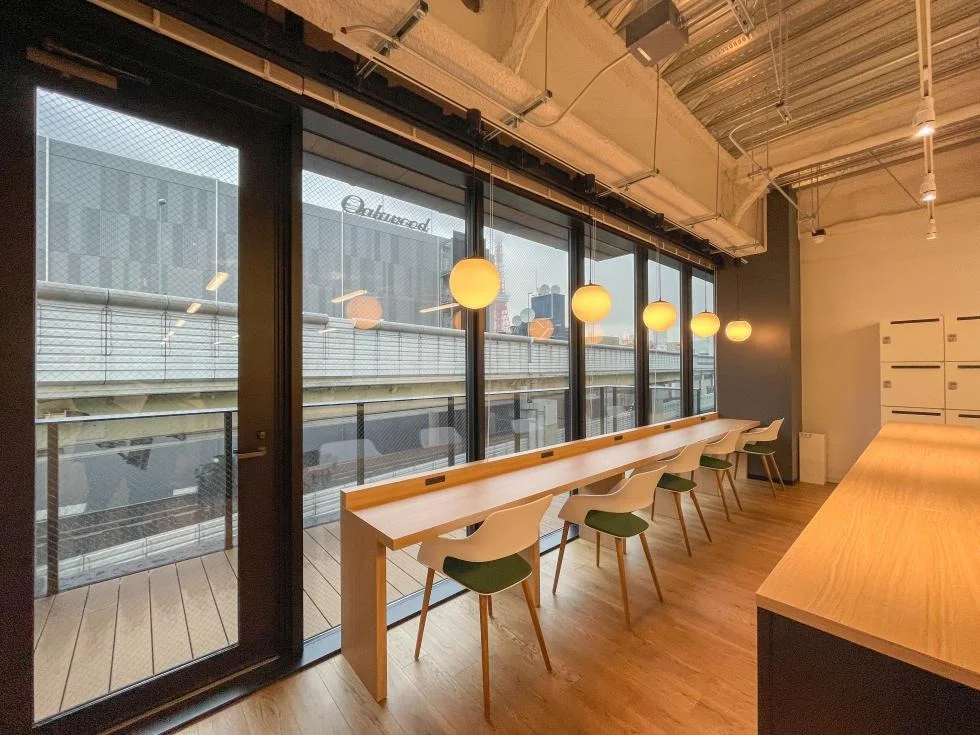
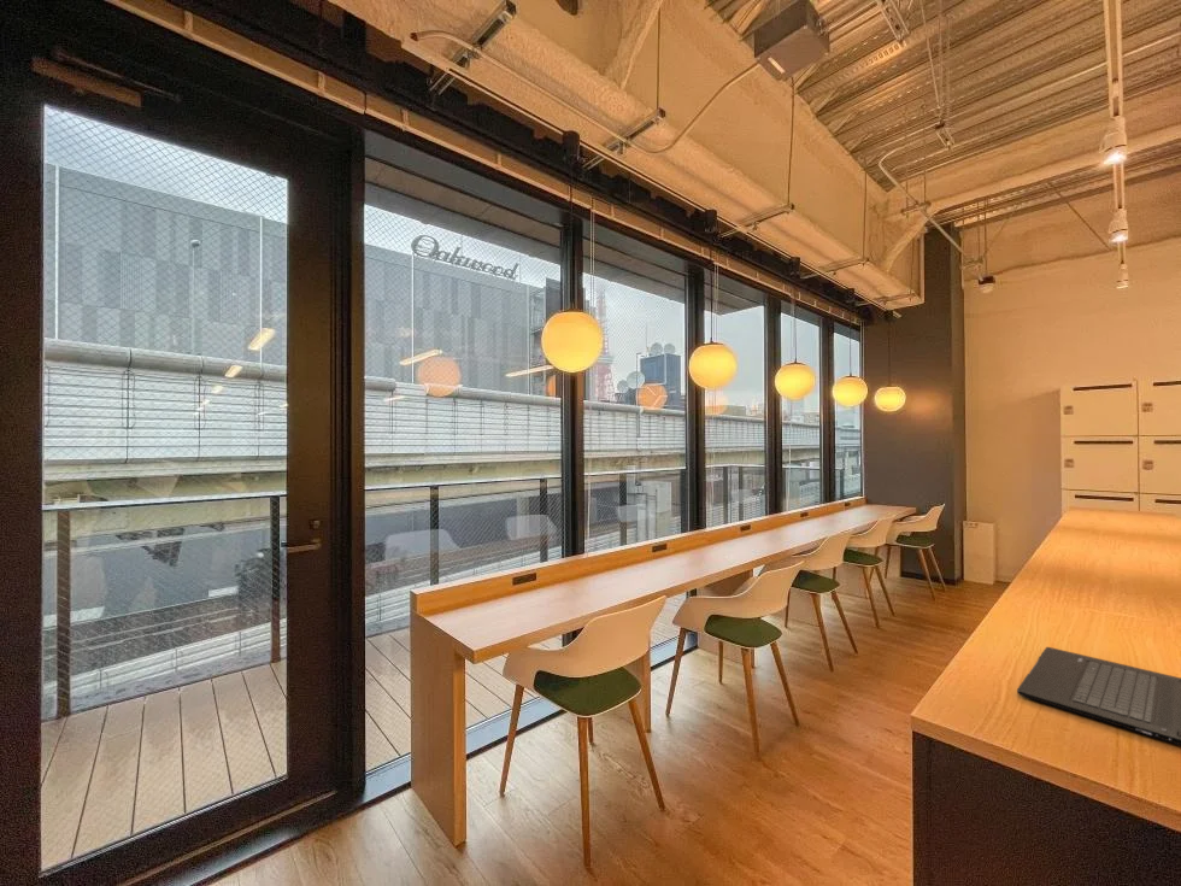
+ laptop (1098, 658)
